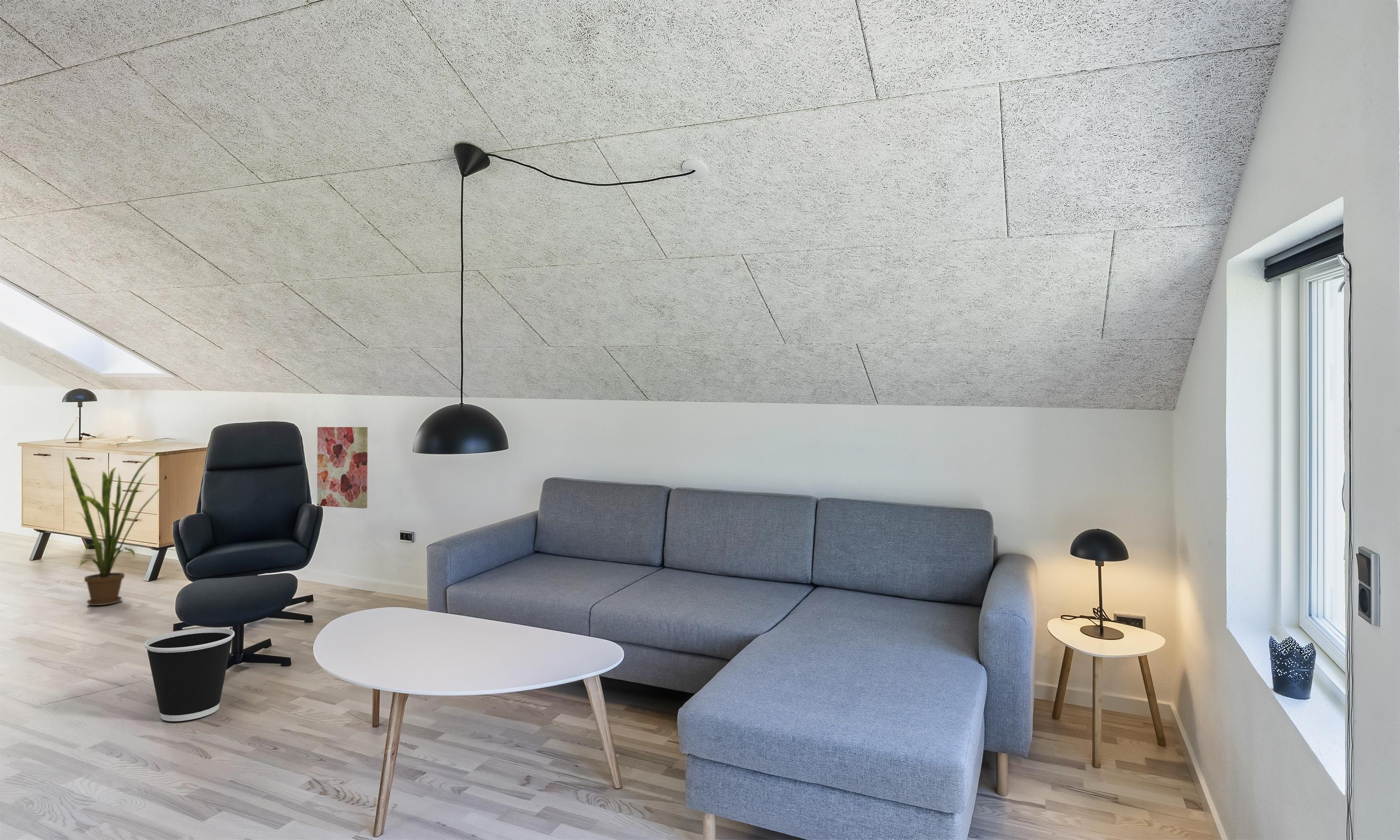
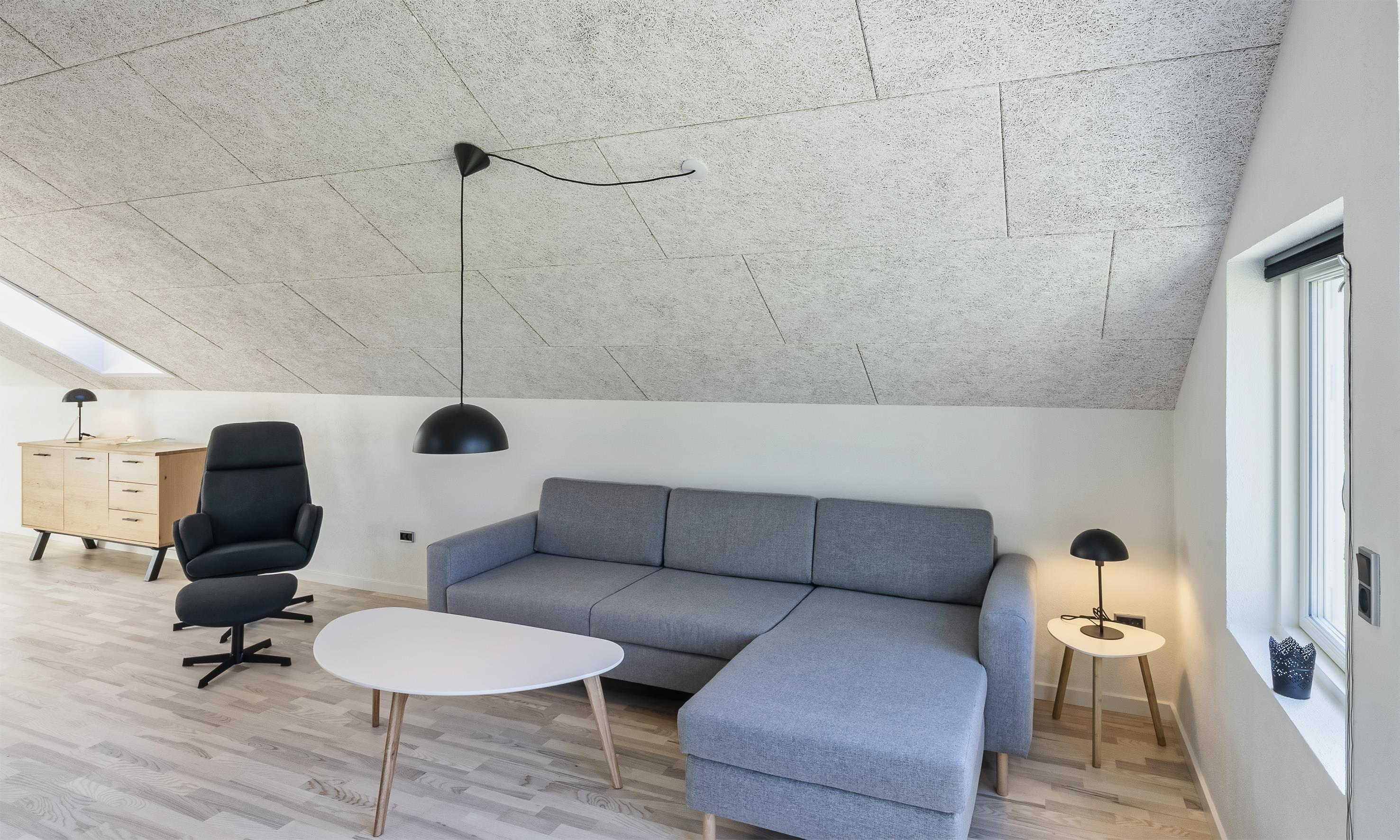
- wall art (342, 467)
- wastebasket (190, 675)
- house plant (113, 527)
